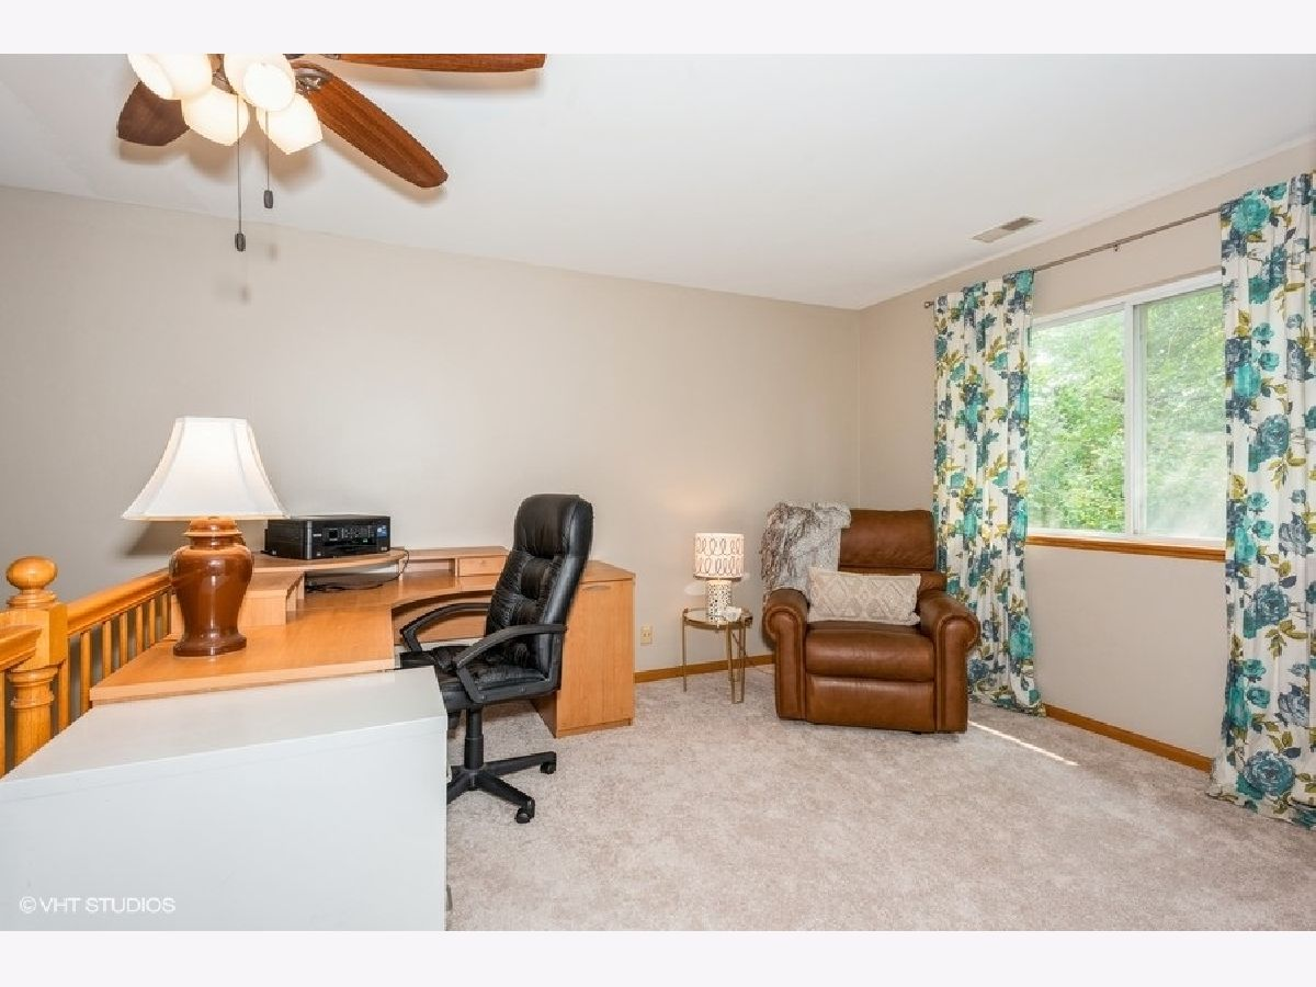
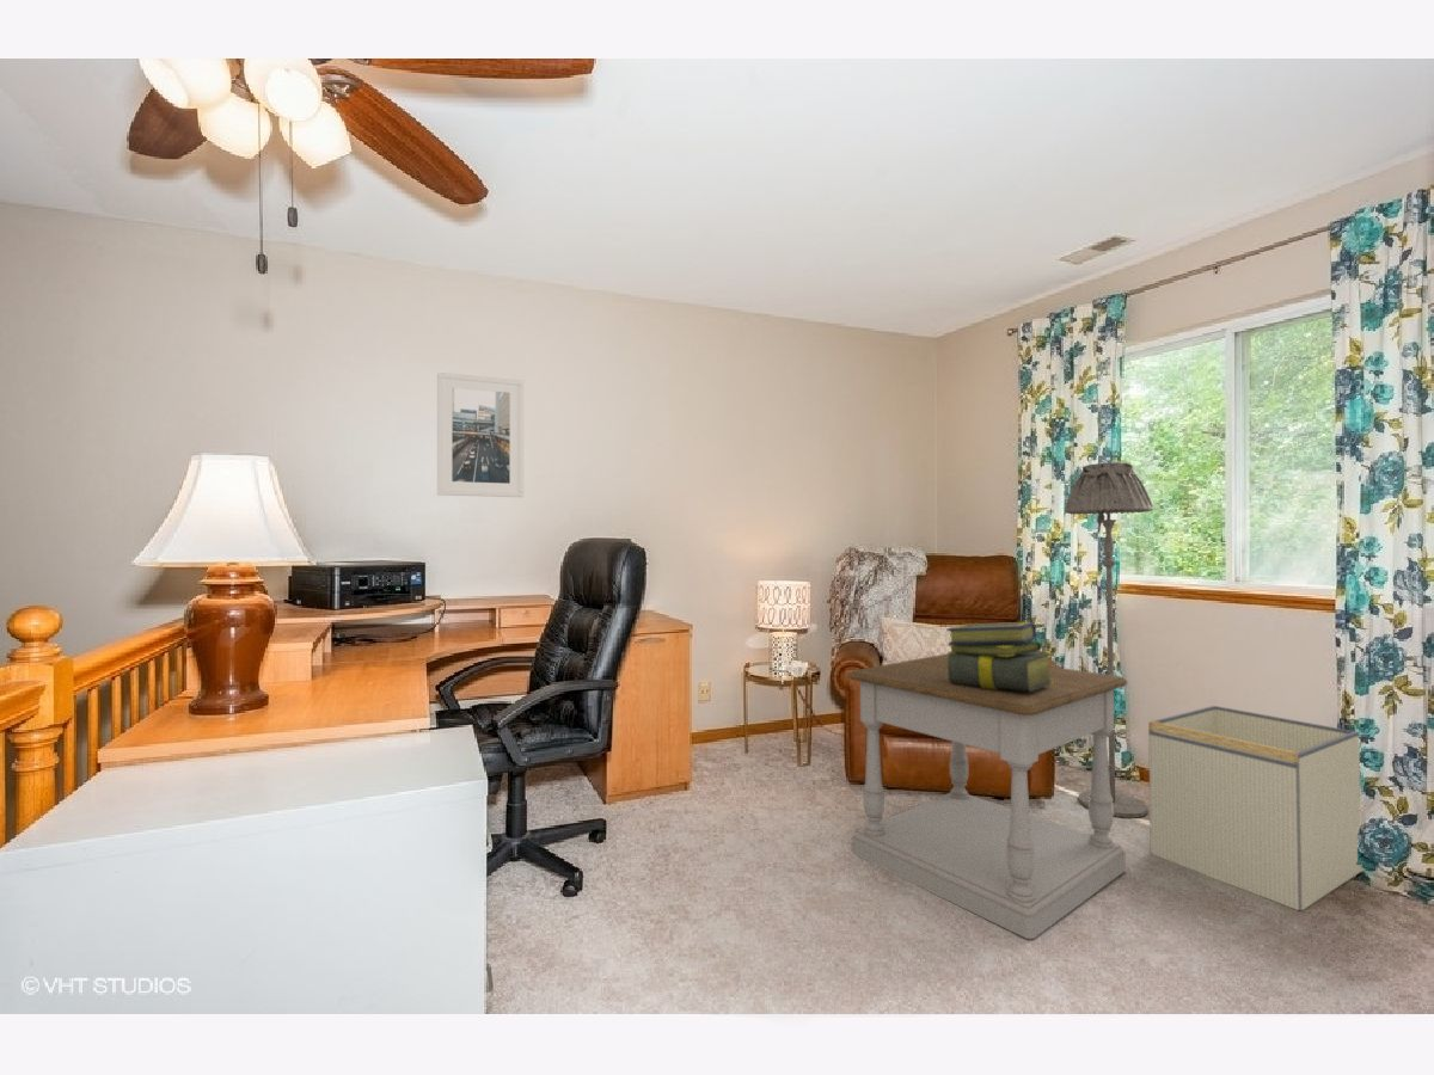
+ floor lamp (1109, 633)
+ storage bin (1251, 793)
+ side table (967, 767)
+ stack of books (994, 652)
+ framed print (480, 436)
